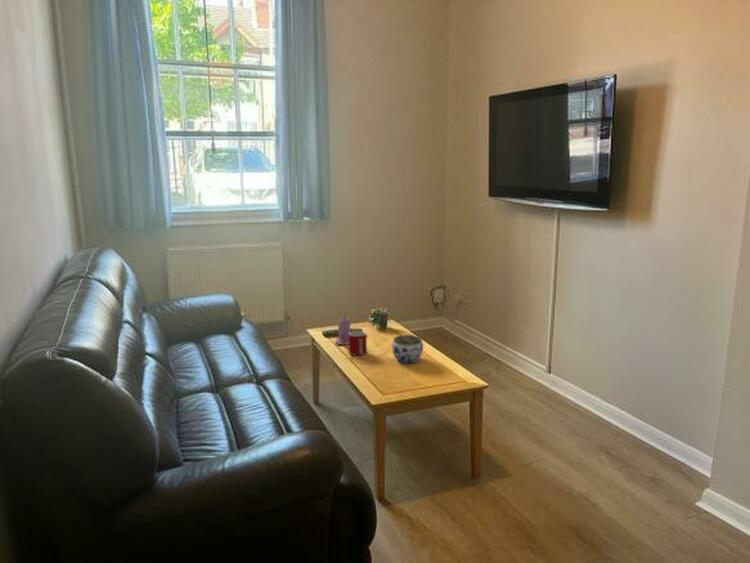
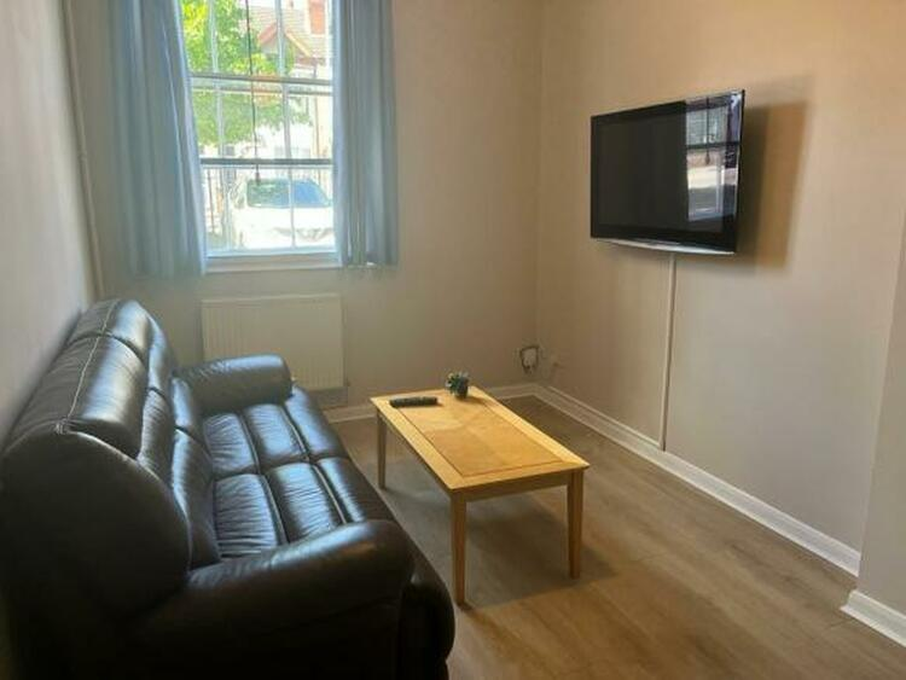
- jar (407, 348)
- candle (345, 328)
- mug (354, 343)
